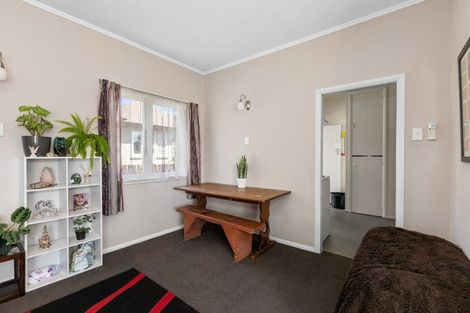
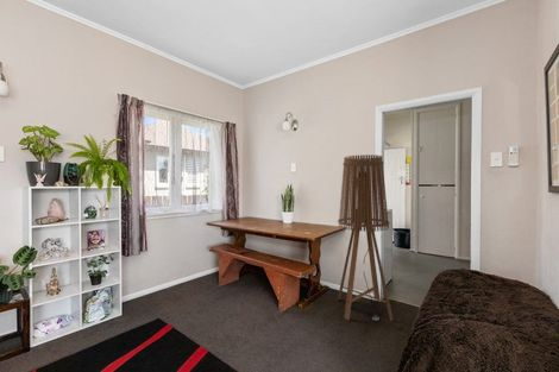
+ floor lamp (364, 231)
